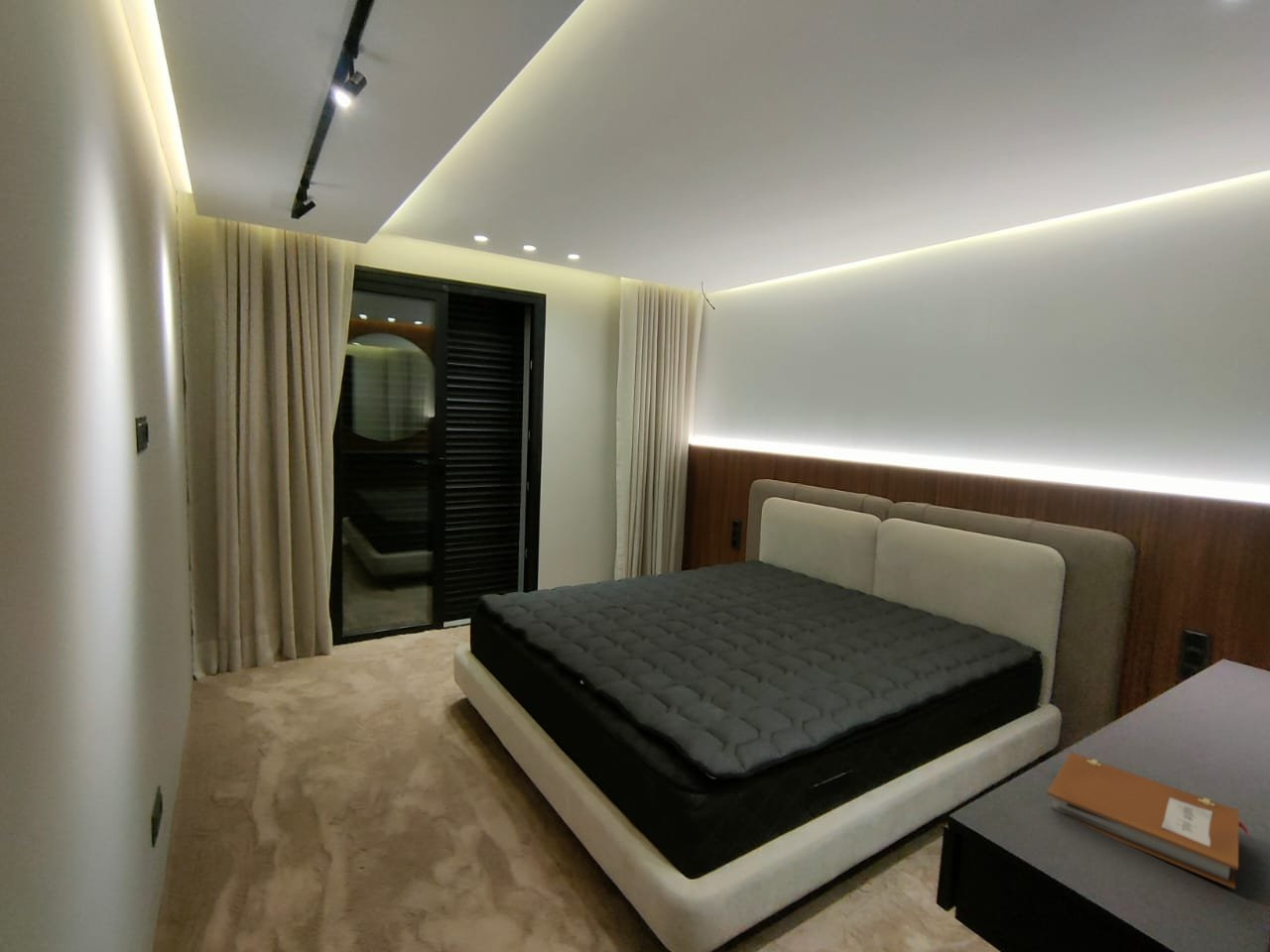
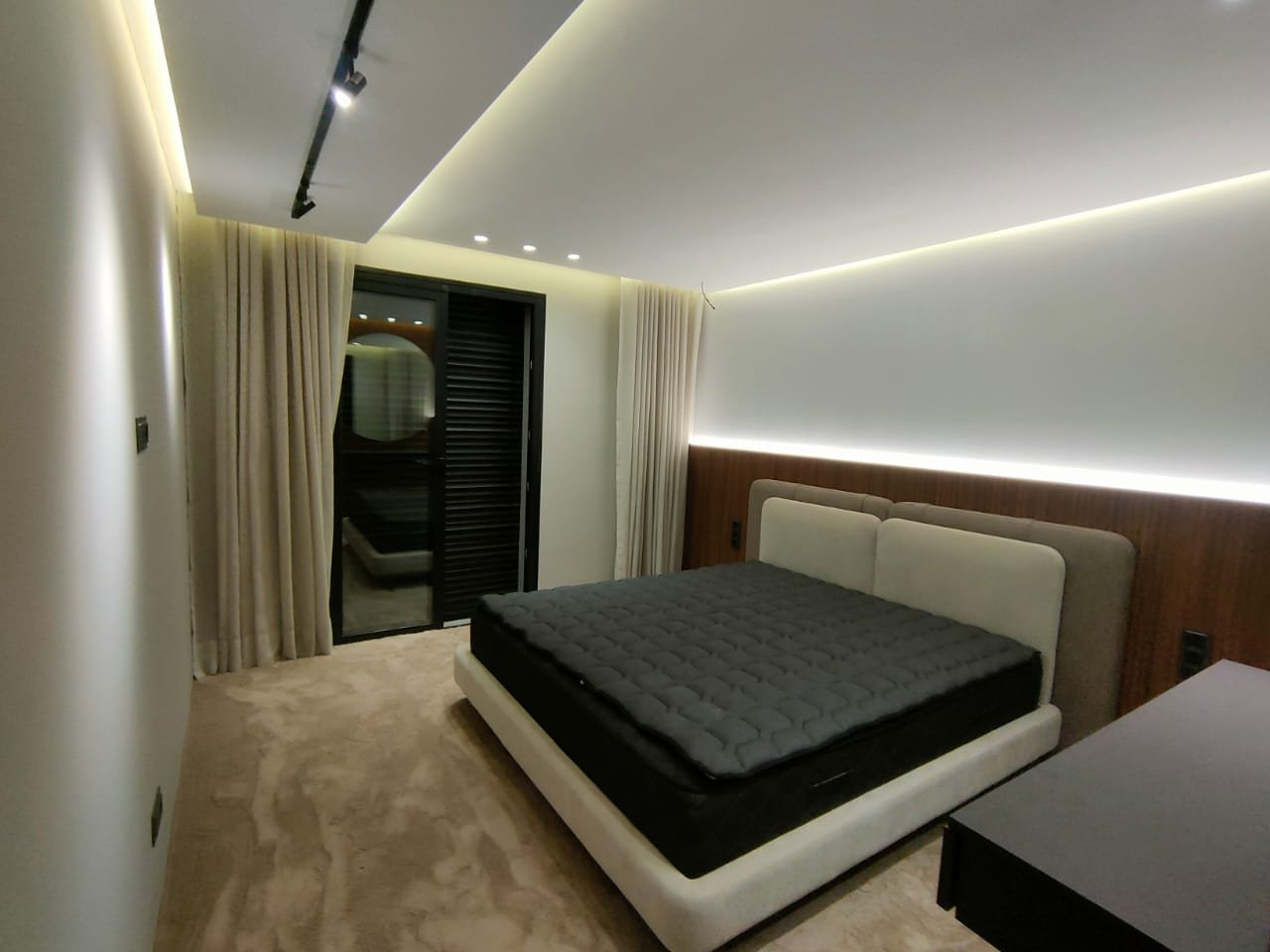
- notebook (1146, 810)
